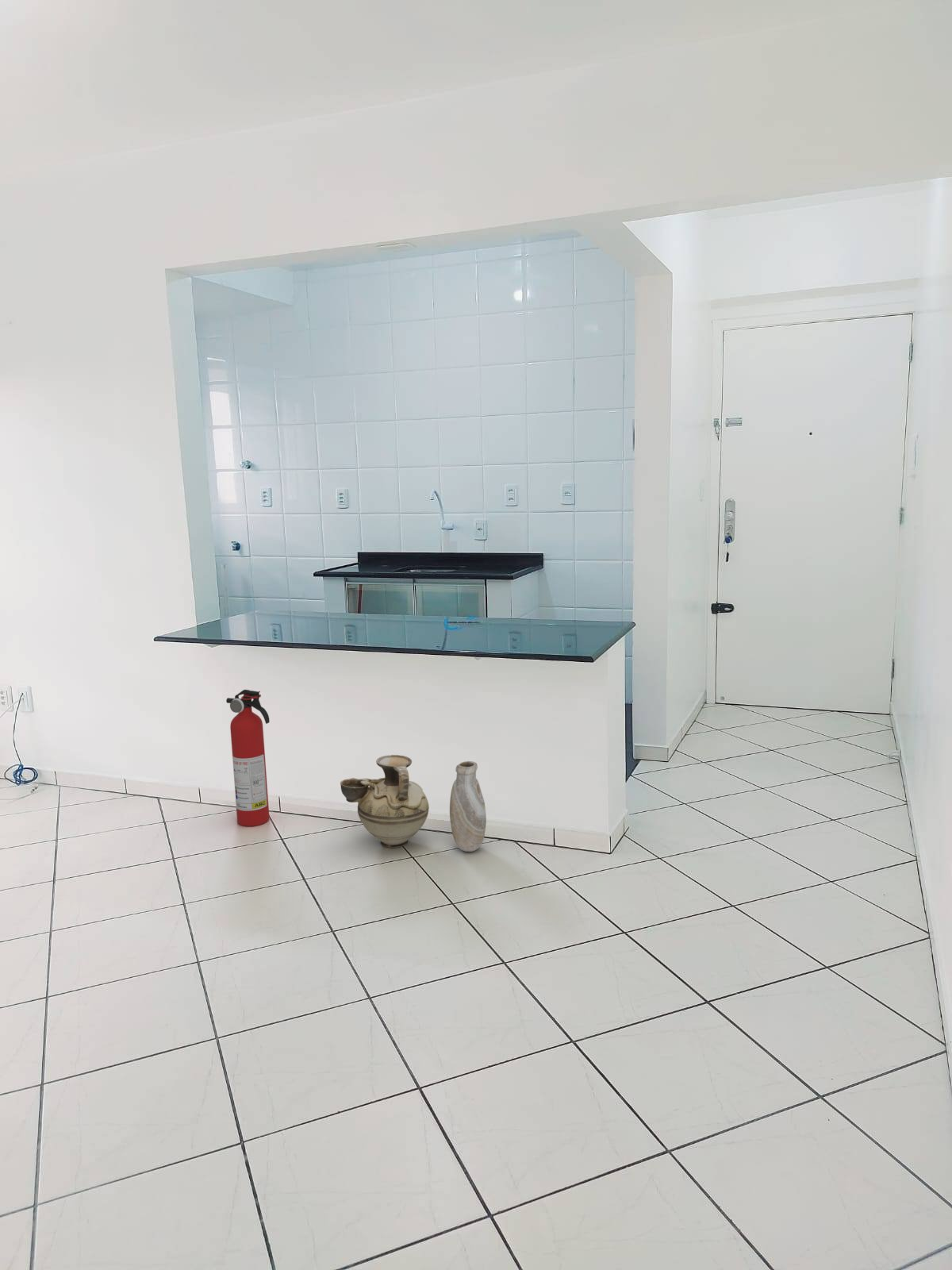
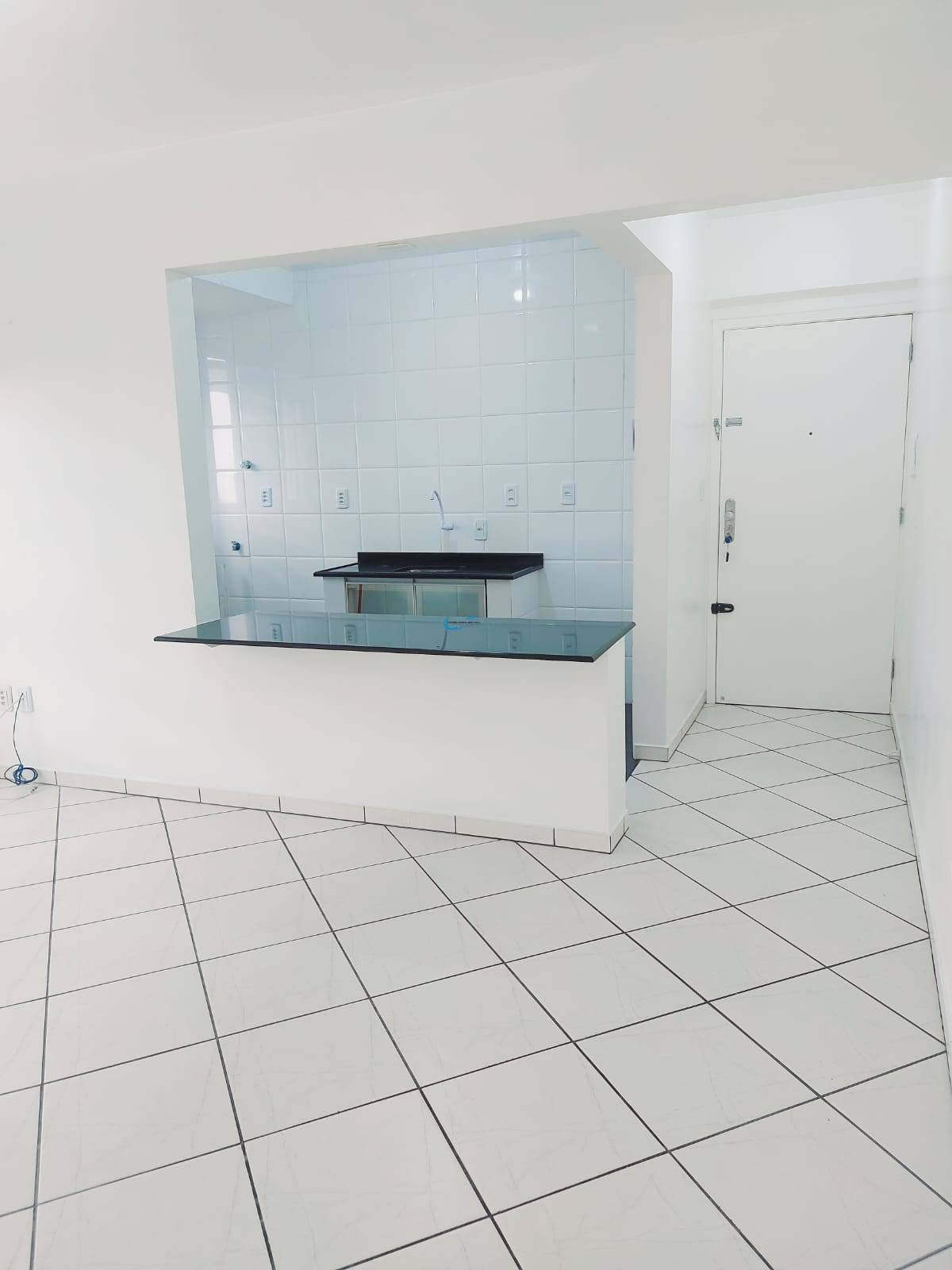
- vase (467, 806)
- ceramic jug (388, 800)
- fire extinguisher (251, 756)
